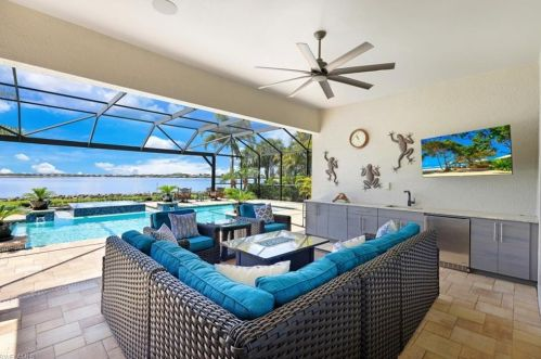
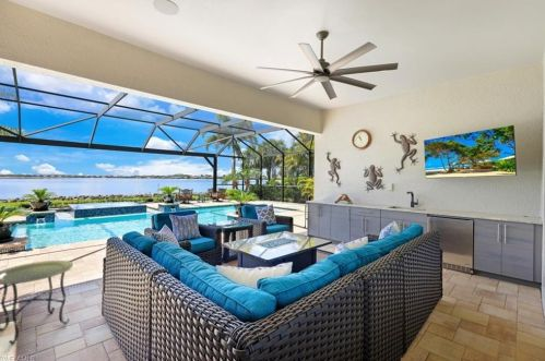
+ side table (34, 299)
